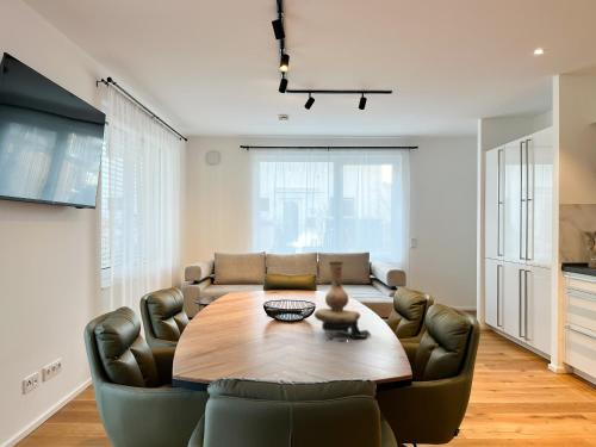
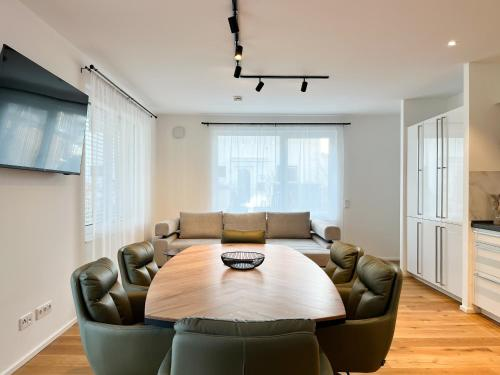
- vase (341, 297)
